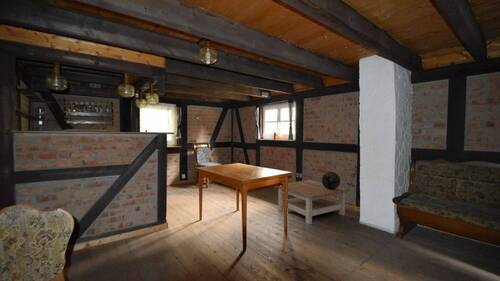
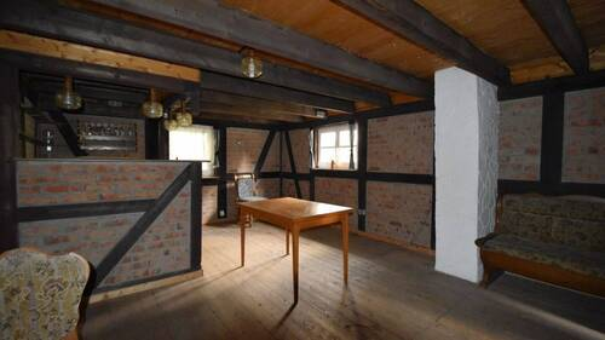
- globe (330, 180)
- coffee table (310, 199)
